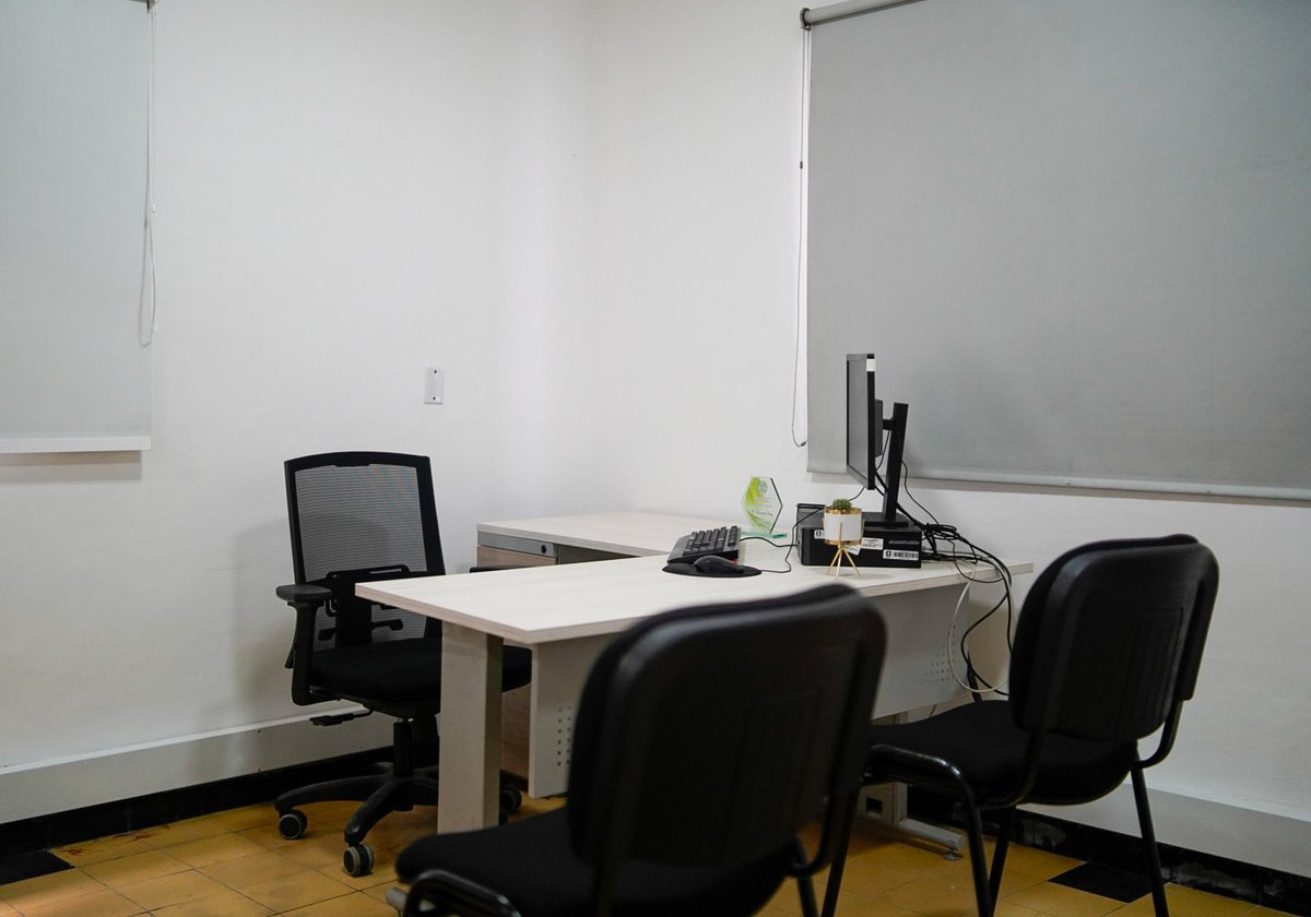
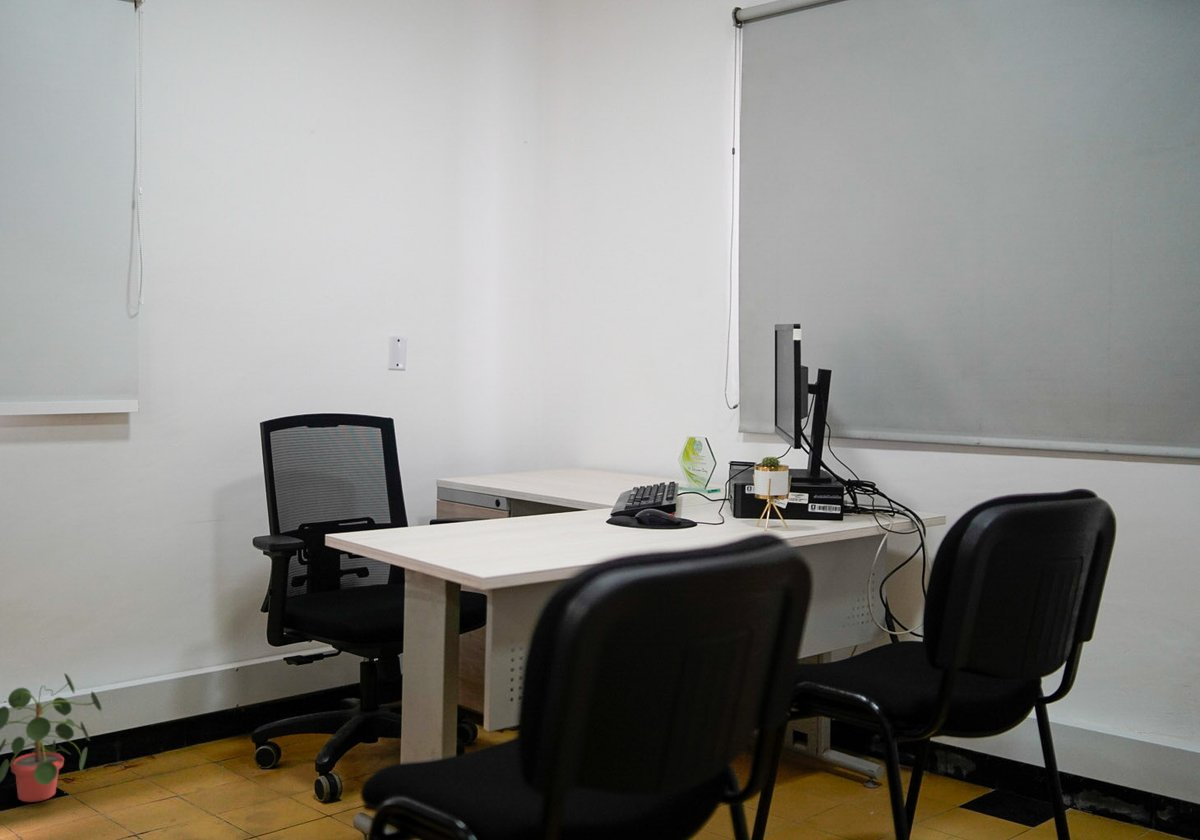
+ potted plant (47, 732)
